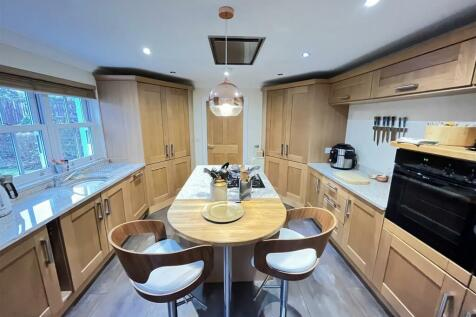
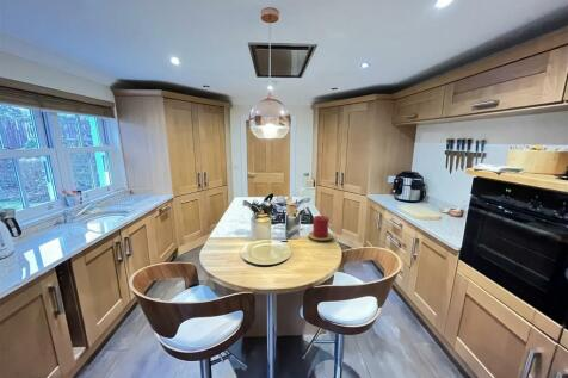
+ candle (320, 227)
